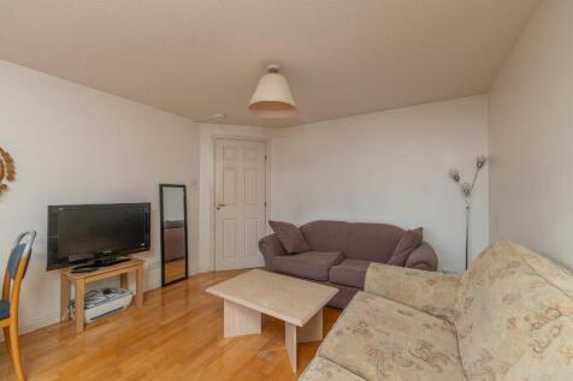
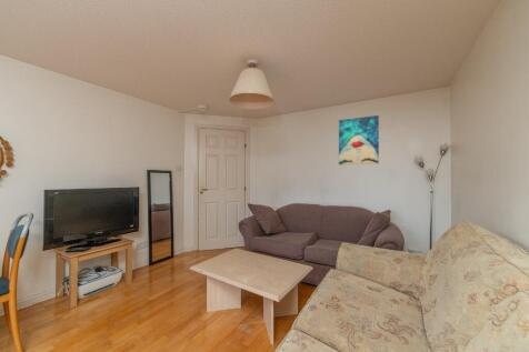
+ wall art (358, 141)
